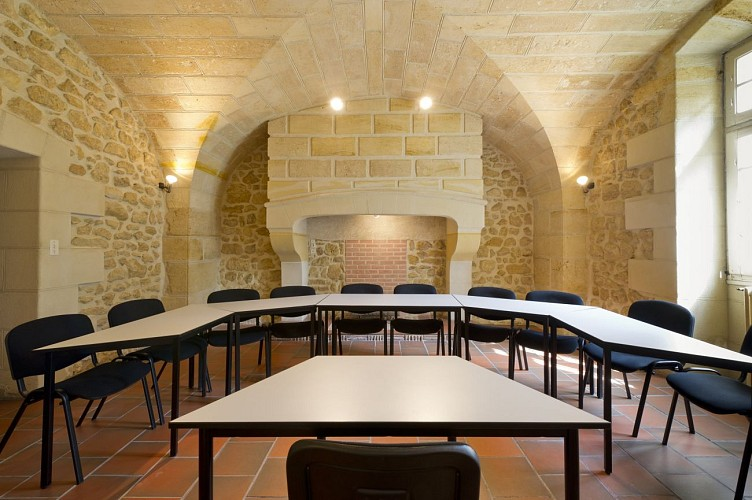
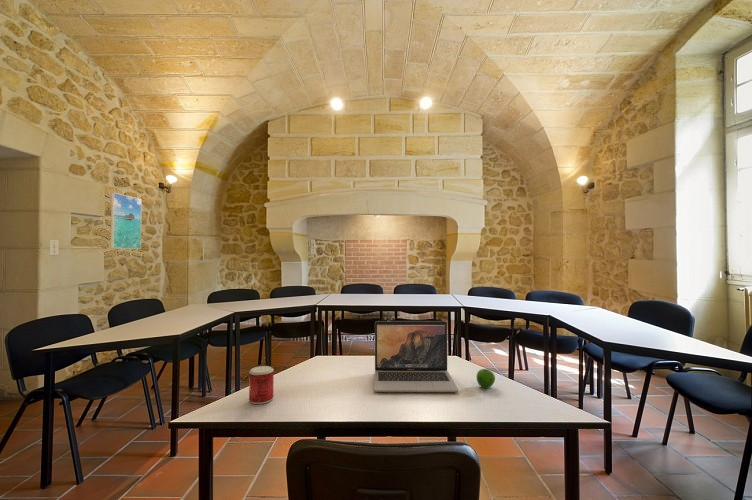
+ beverage can (261, 384)
+ laptop (413, 354)
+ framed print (126, 222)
+ apple (485, 378)
